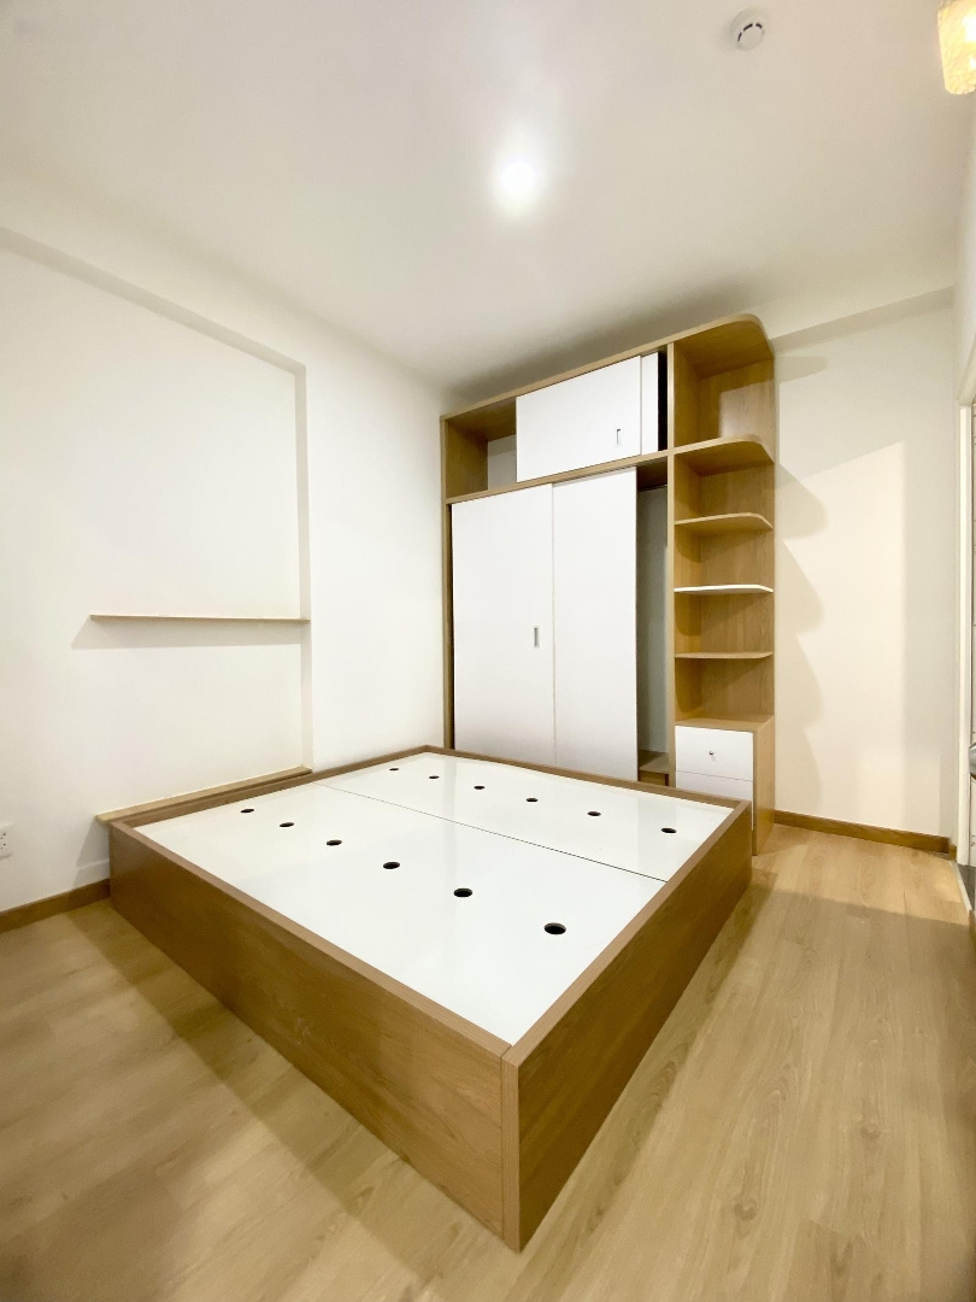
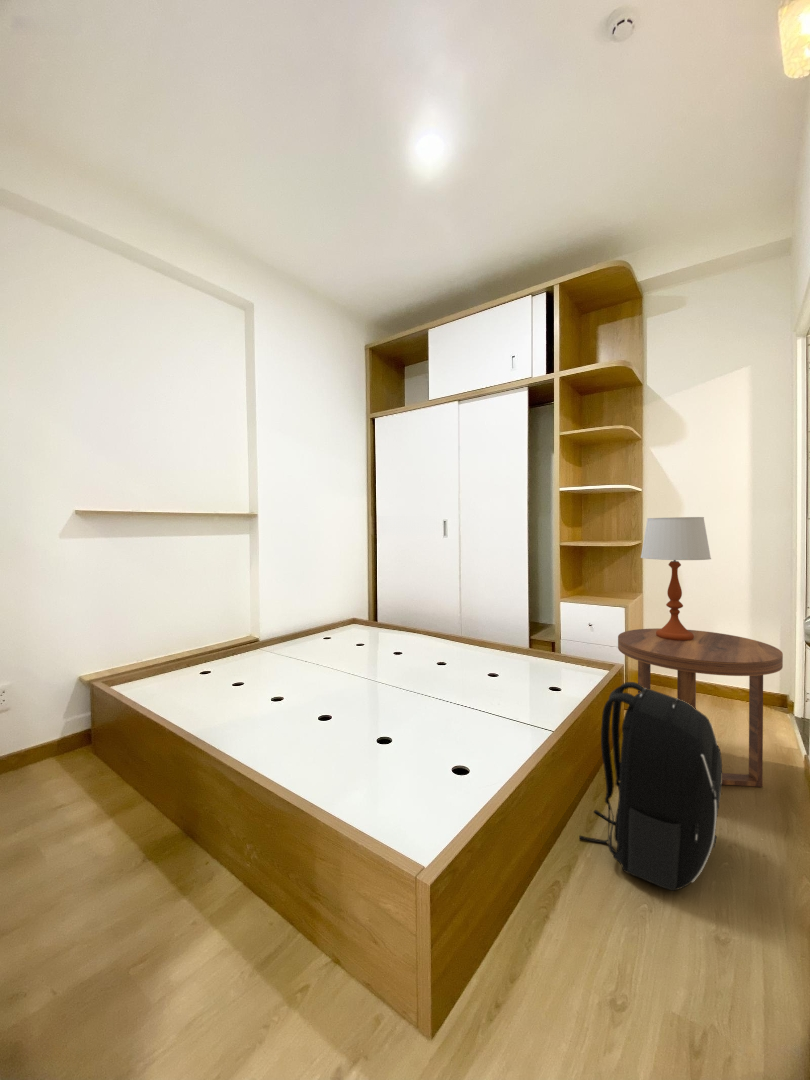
+ table lamp (674, 577)
+ backpack (648, 770)
+ side table (695, 708)
